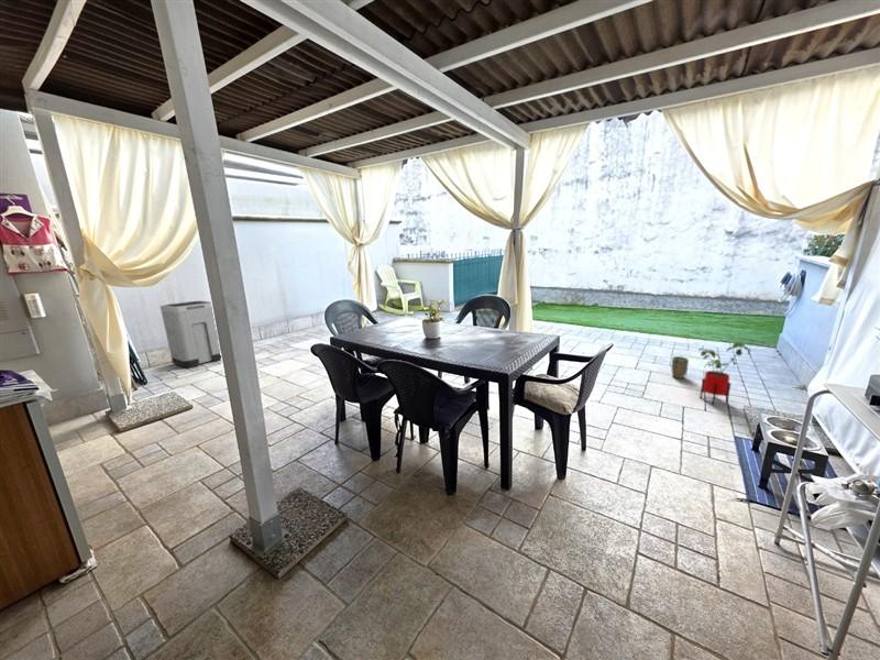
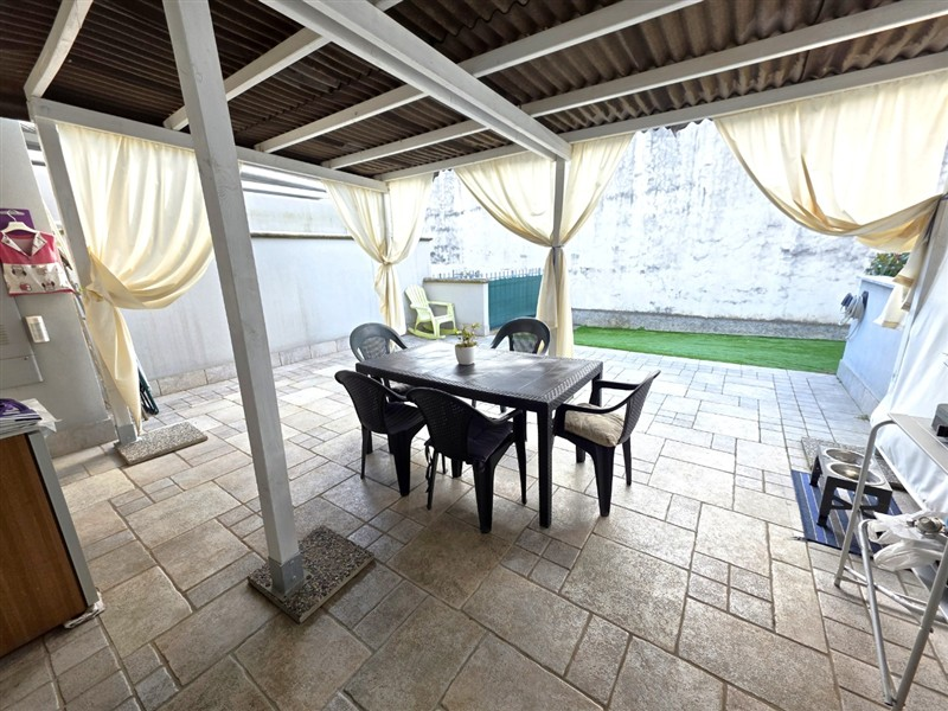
- trash can (193, 332)
- plant pot (679, 367)
- house plant (721, 372)
